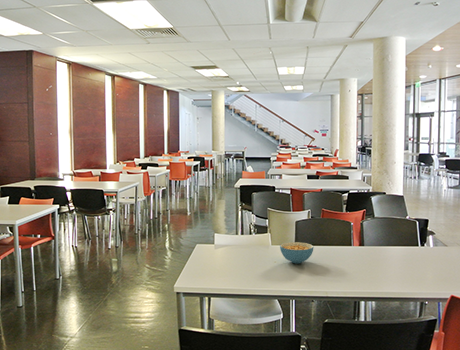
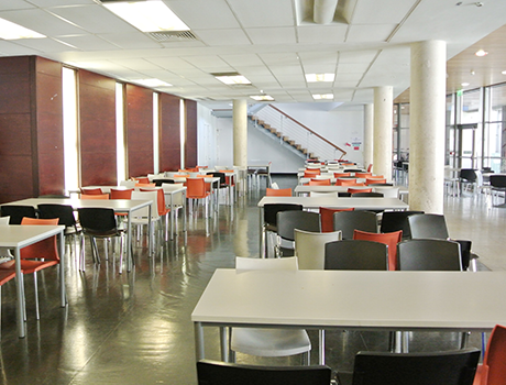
- cereal bowl (296, 254)
